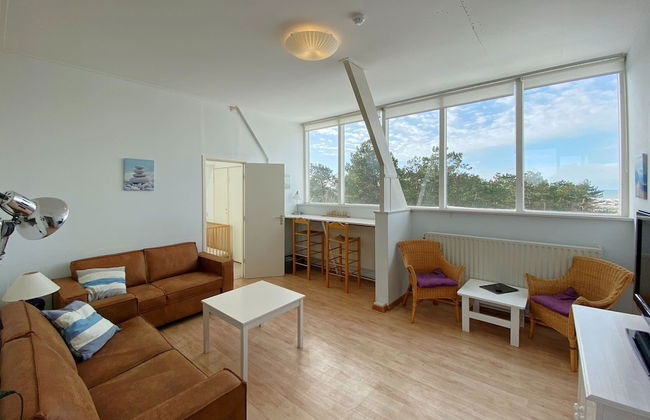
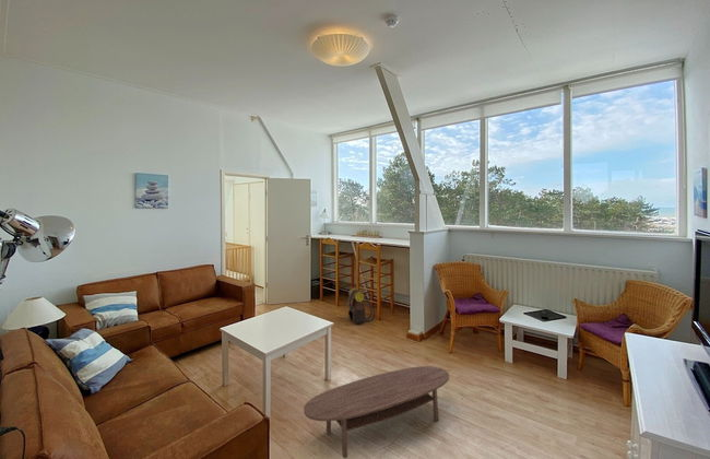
+ backpack (360, 305)
+ coffee table (383, 407)
